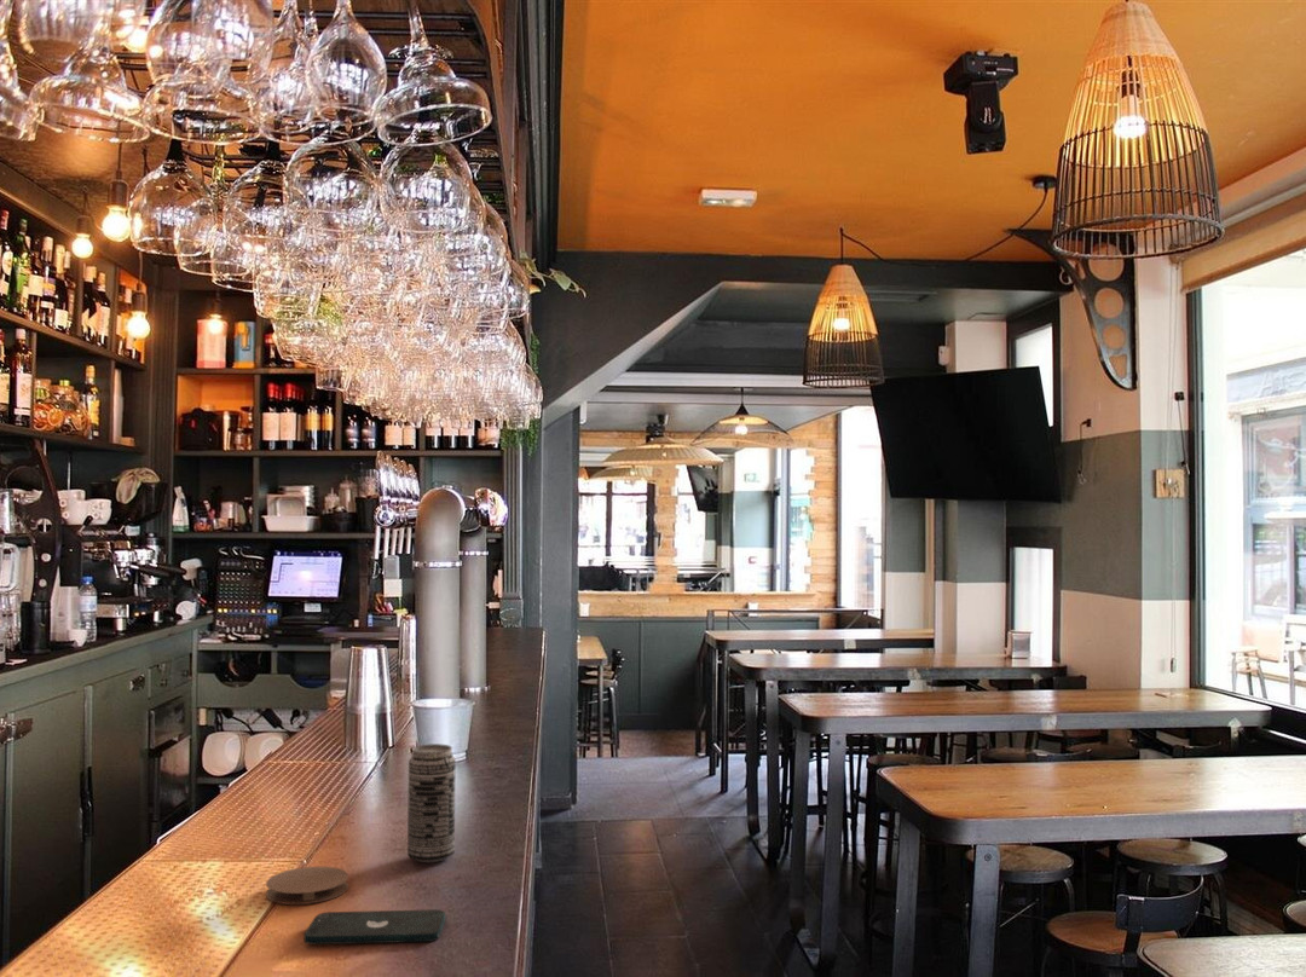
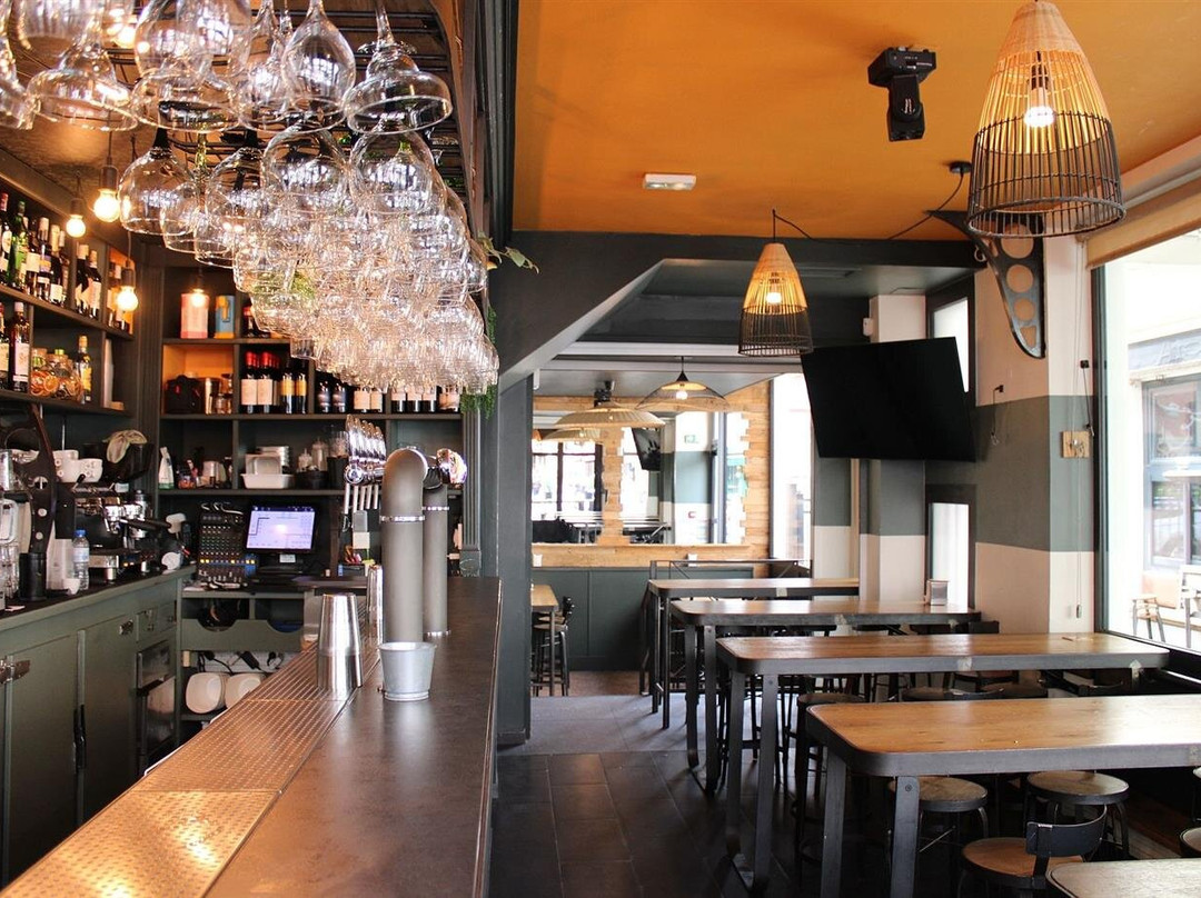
- coaster (307, 884)
- beverage can (430, 802)
- smartphone (376, 926)
